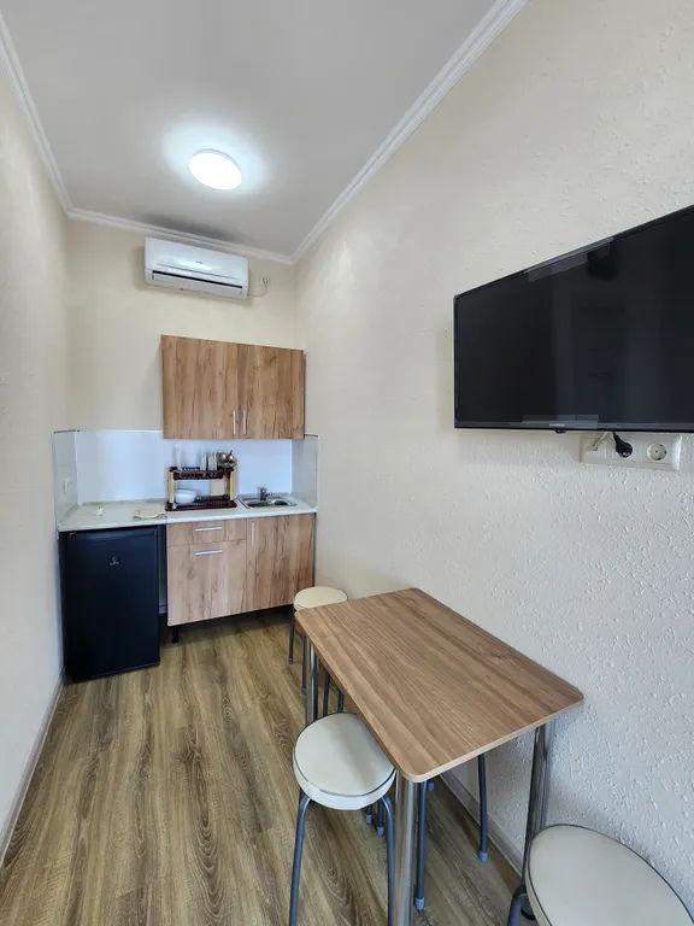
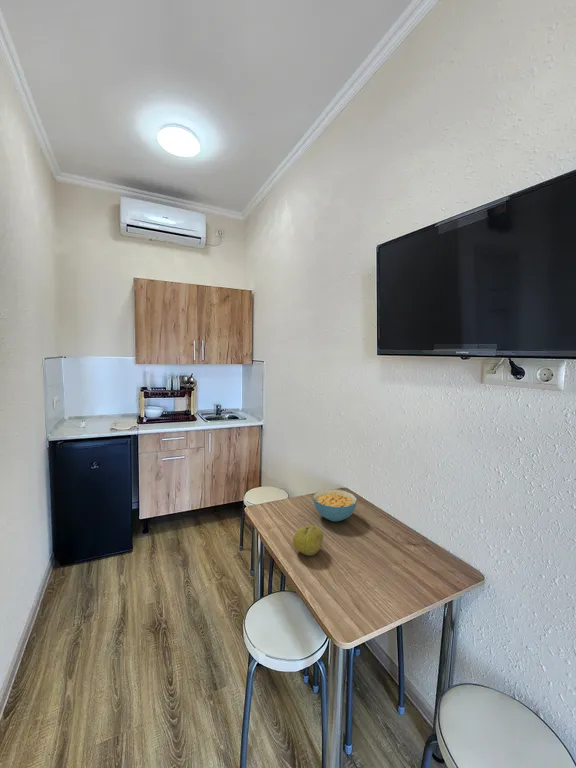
+ fruit (308, 540)
+ cereal bowl (334, 508)
